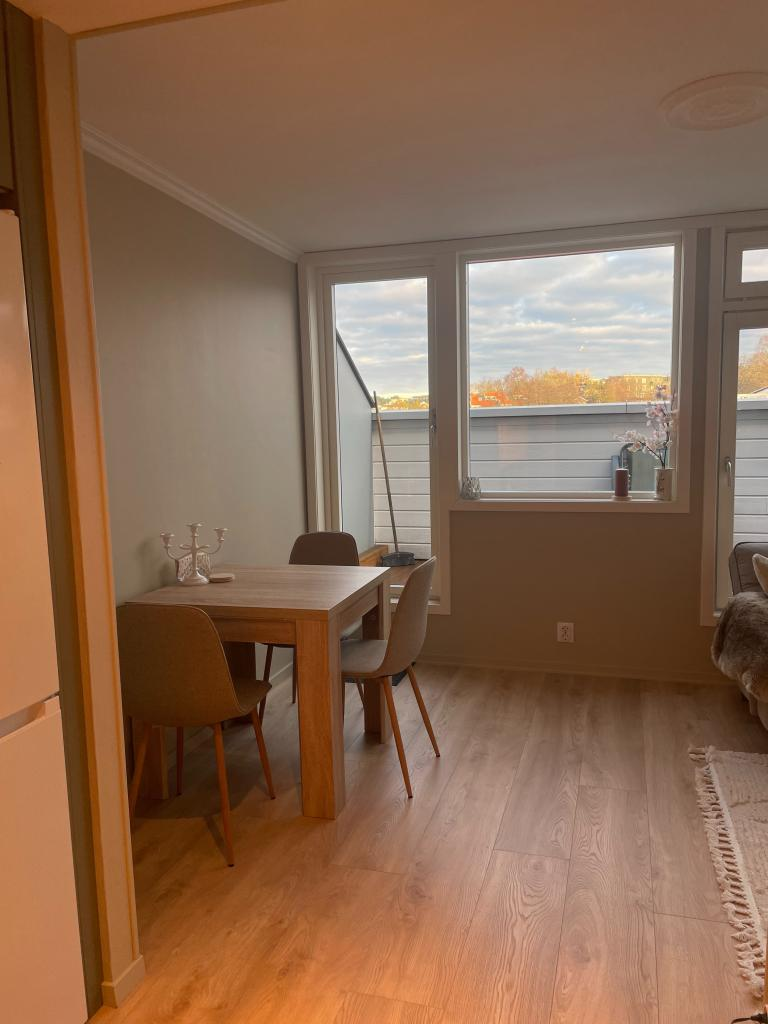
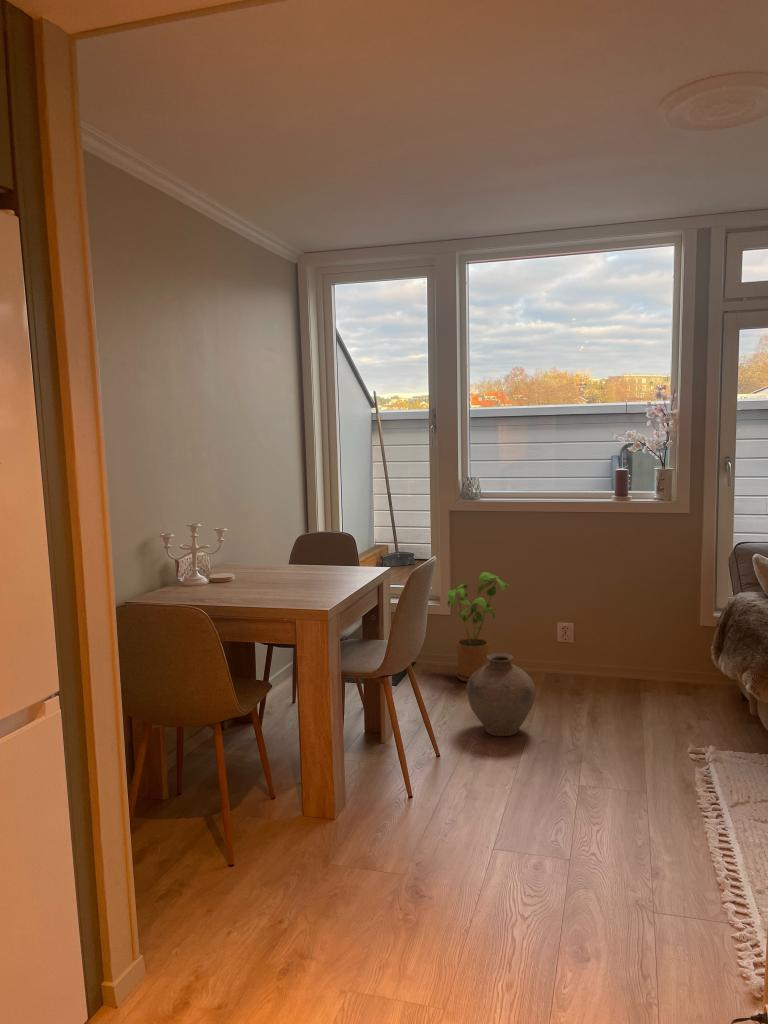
+ house plant (474, 626)
+ vase (501, 694)
